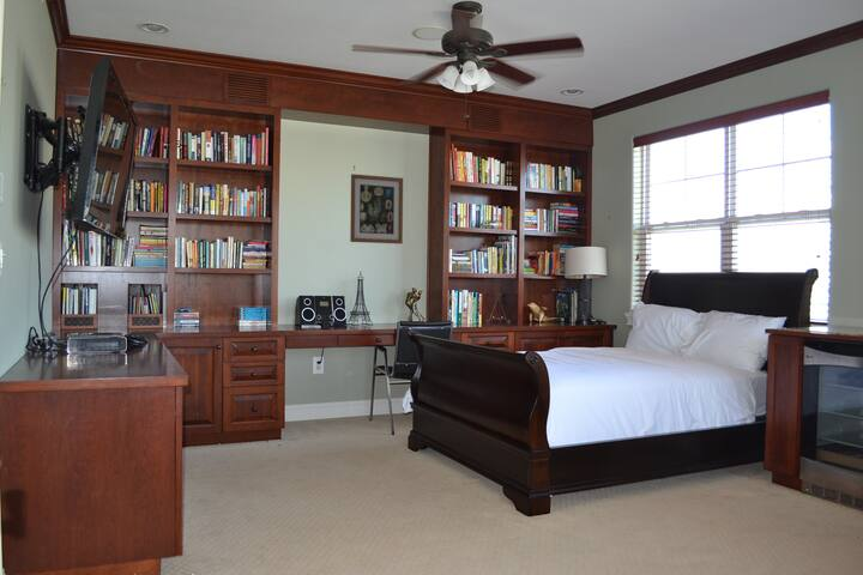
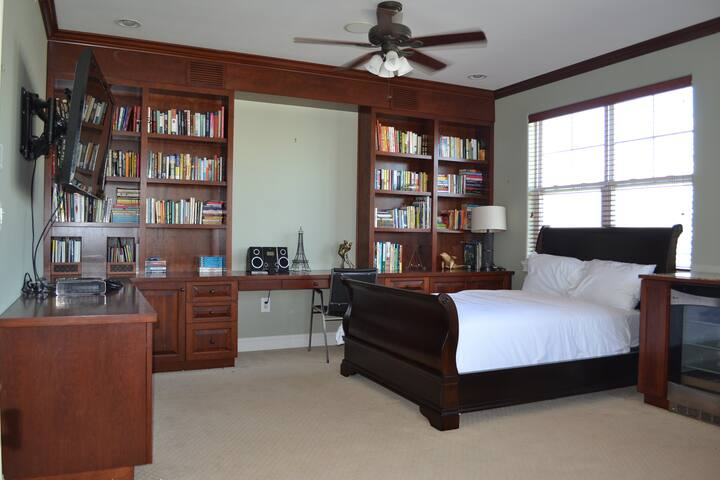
- wall art (376, 208)
